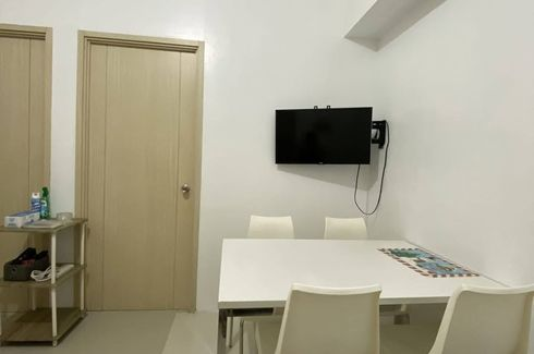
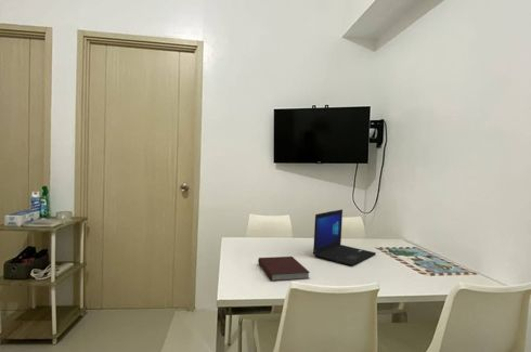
+ notebook (282, 268)
+ laptop (340, 234)
